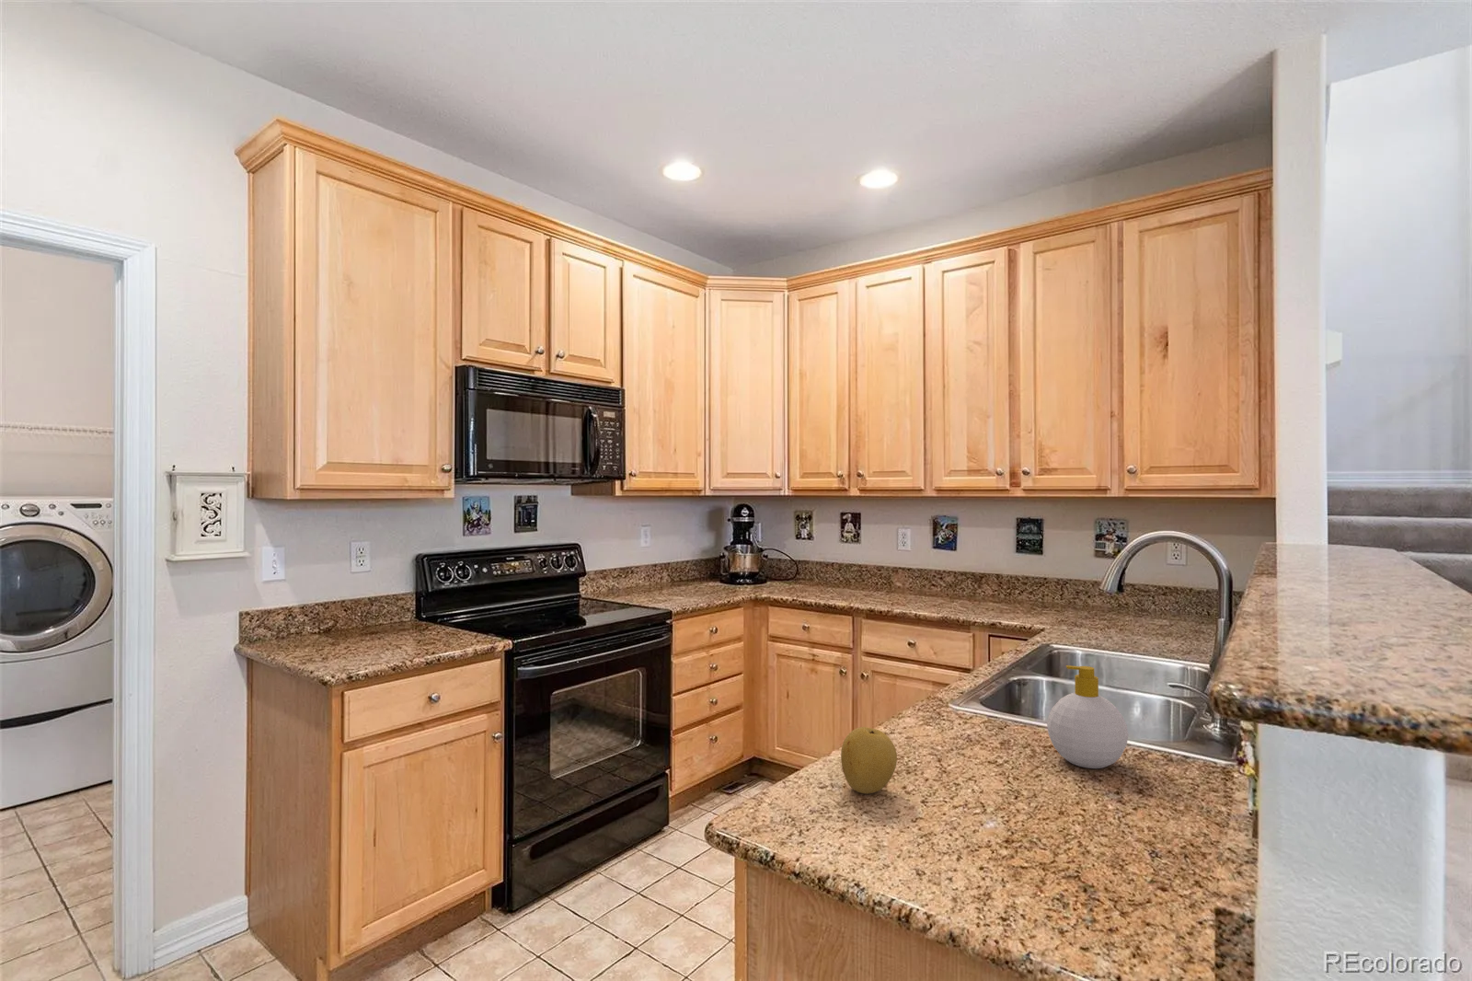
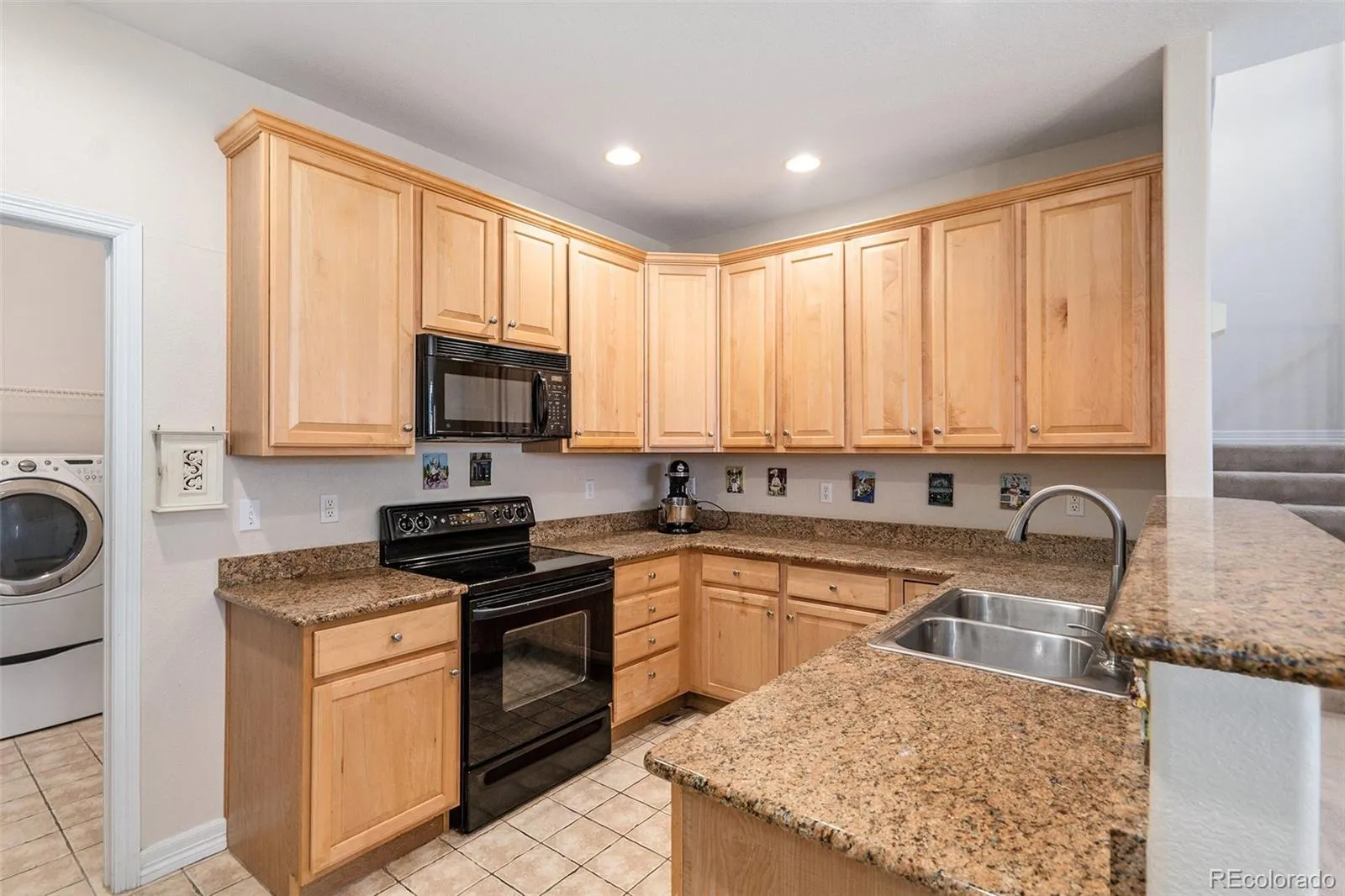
- soap bottle (1087, 714)
- fruit (869, 759)
